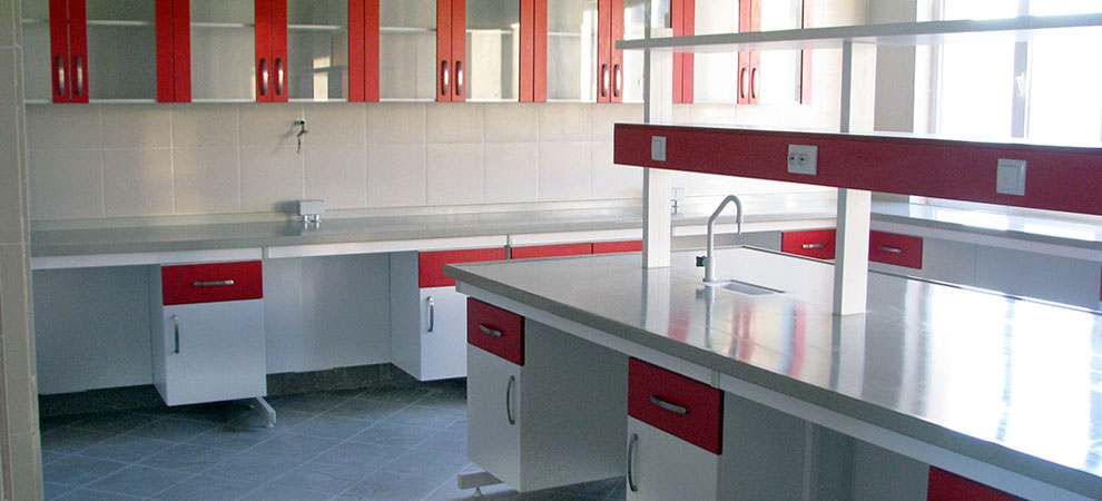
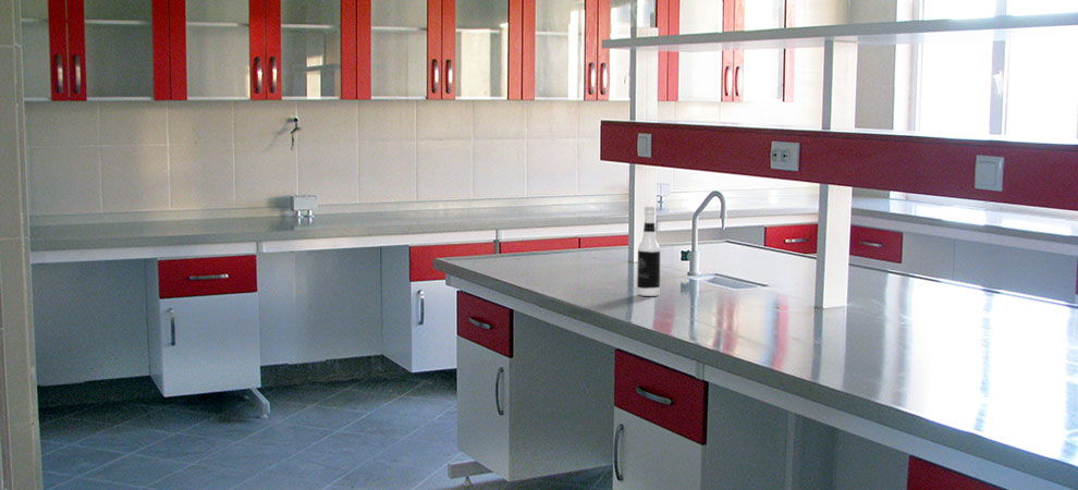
+ root beer (649, 250)
